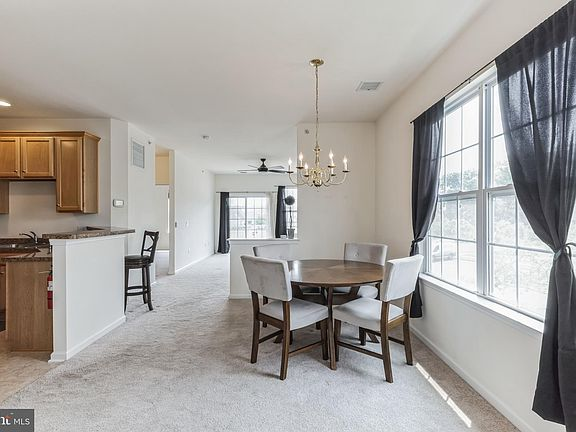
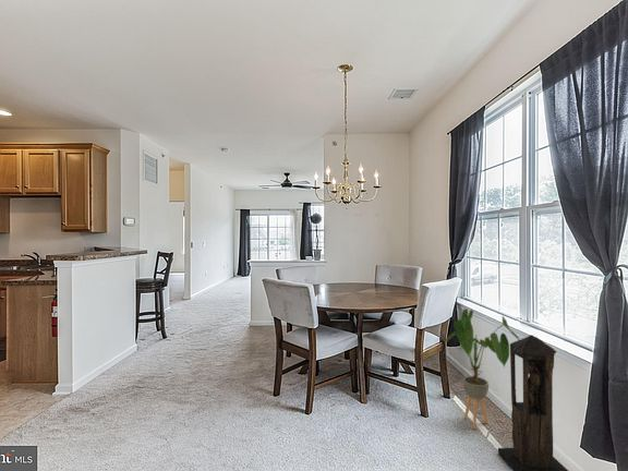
+ lantern (532, 399)
+ house plant (481, 371)
